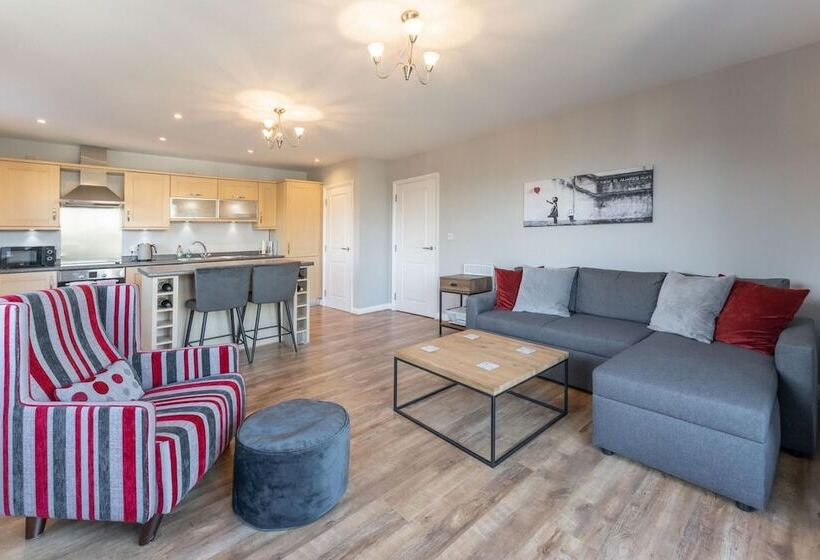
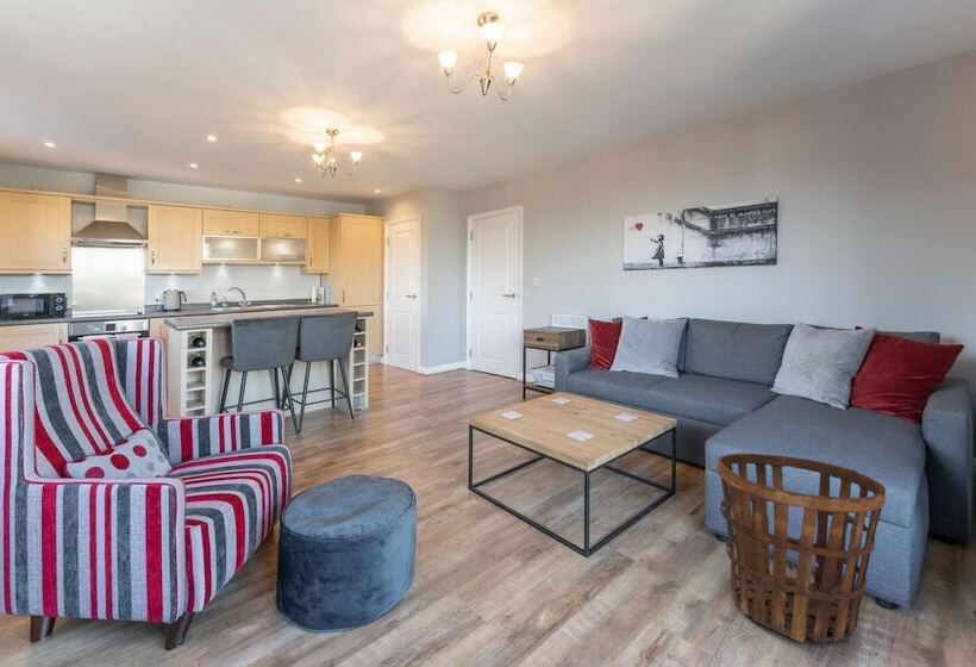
+ basket (793, 538)
